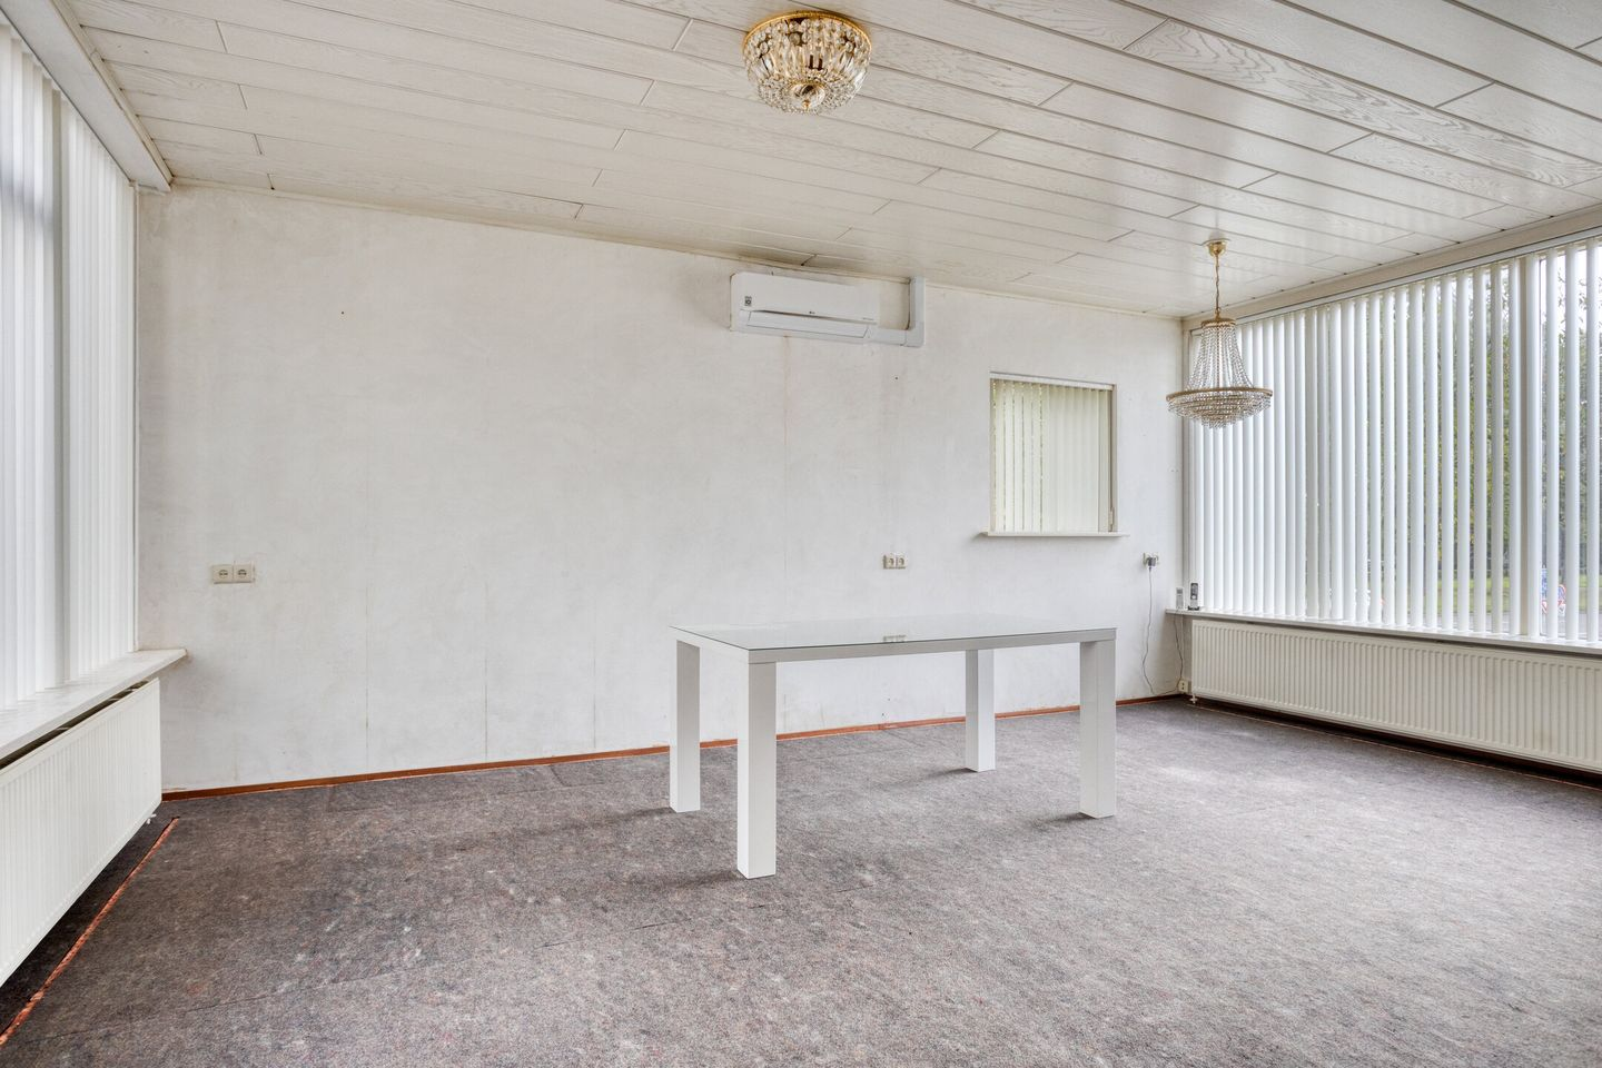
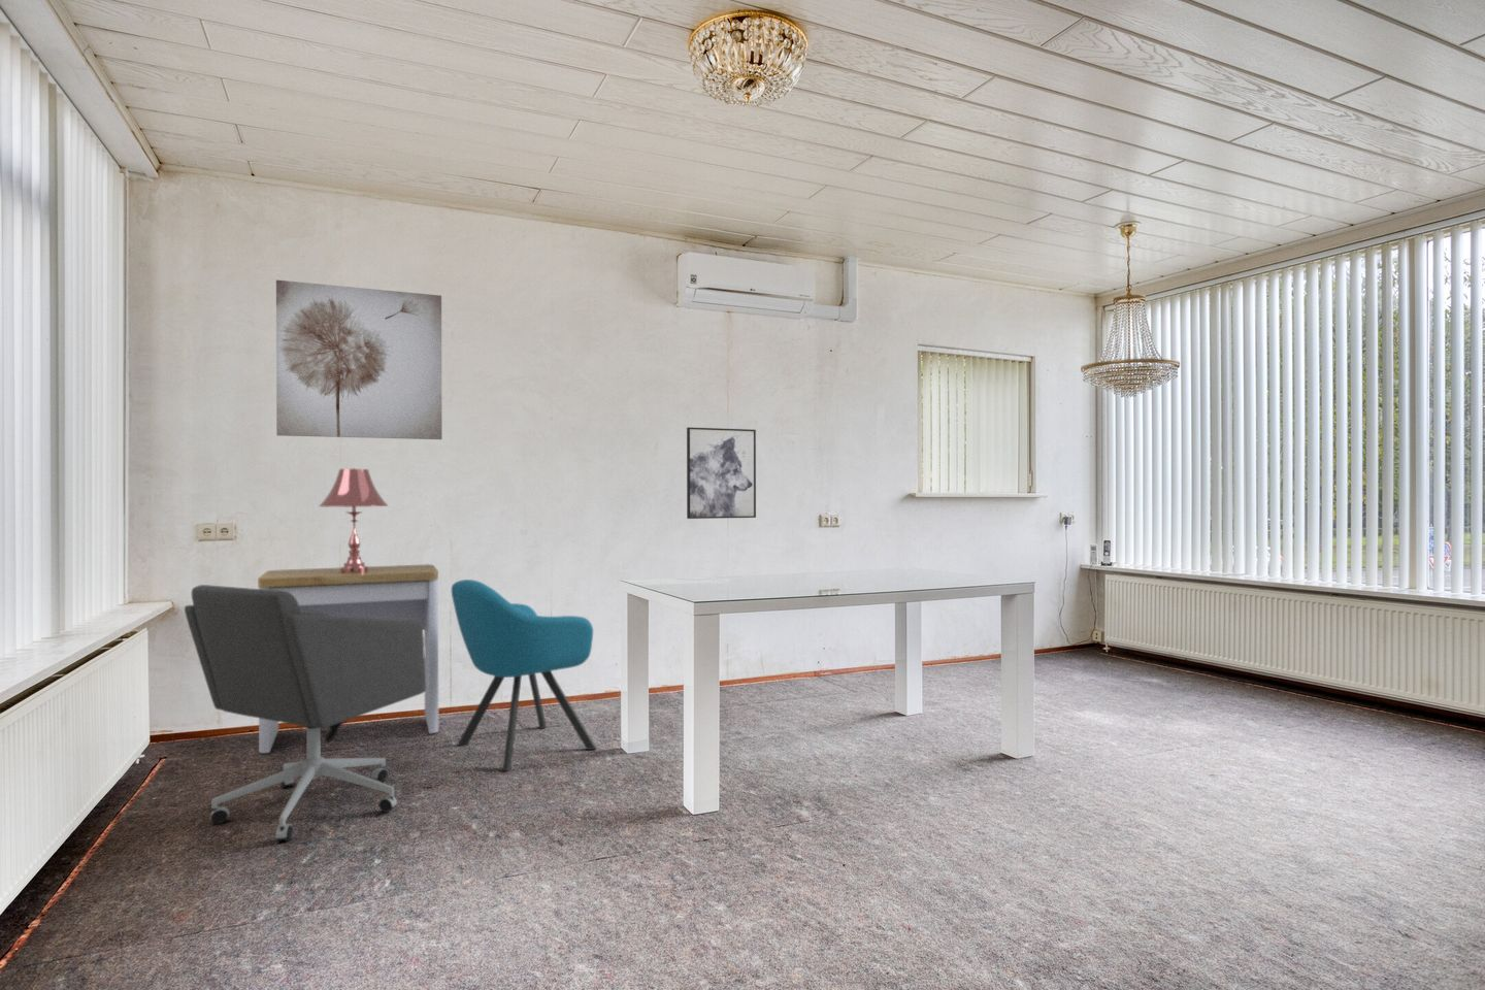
+ wall art (362, 364)
+ wall art (722, 473)
+ table lamp (354, 519)
+ office chair (310, 694)
+ desk (352, 617)
+ chair (517, 662)
